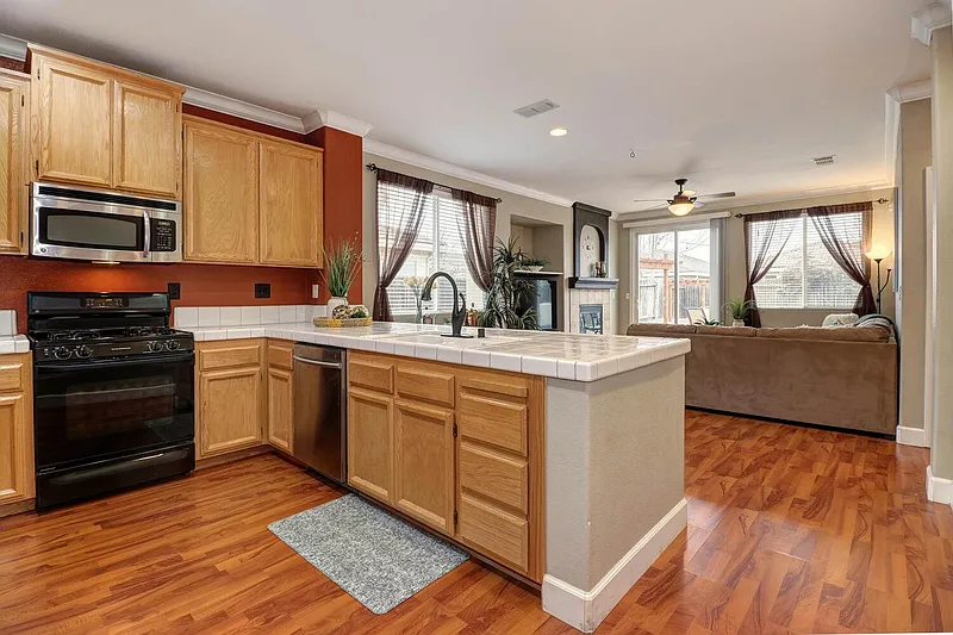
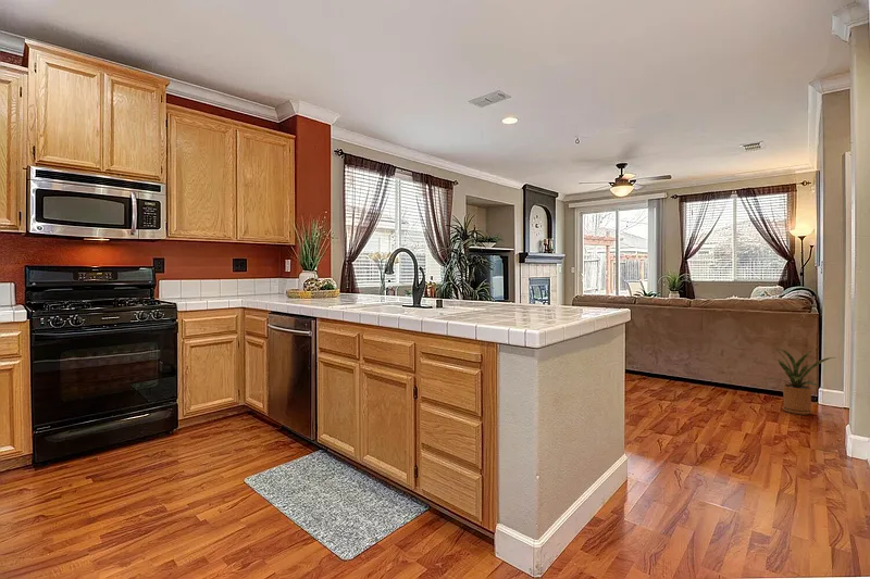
+ house plant (798, 380)
